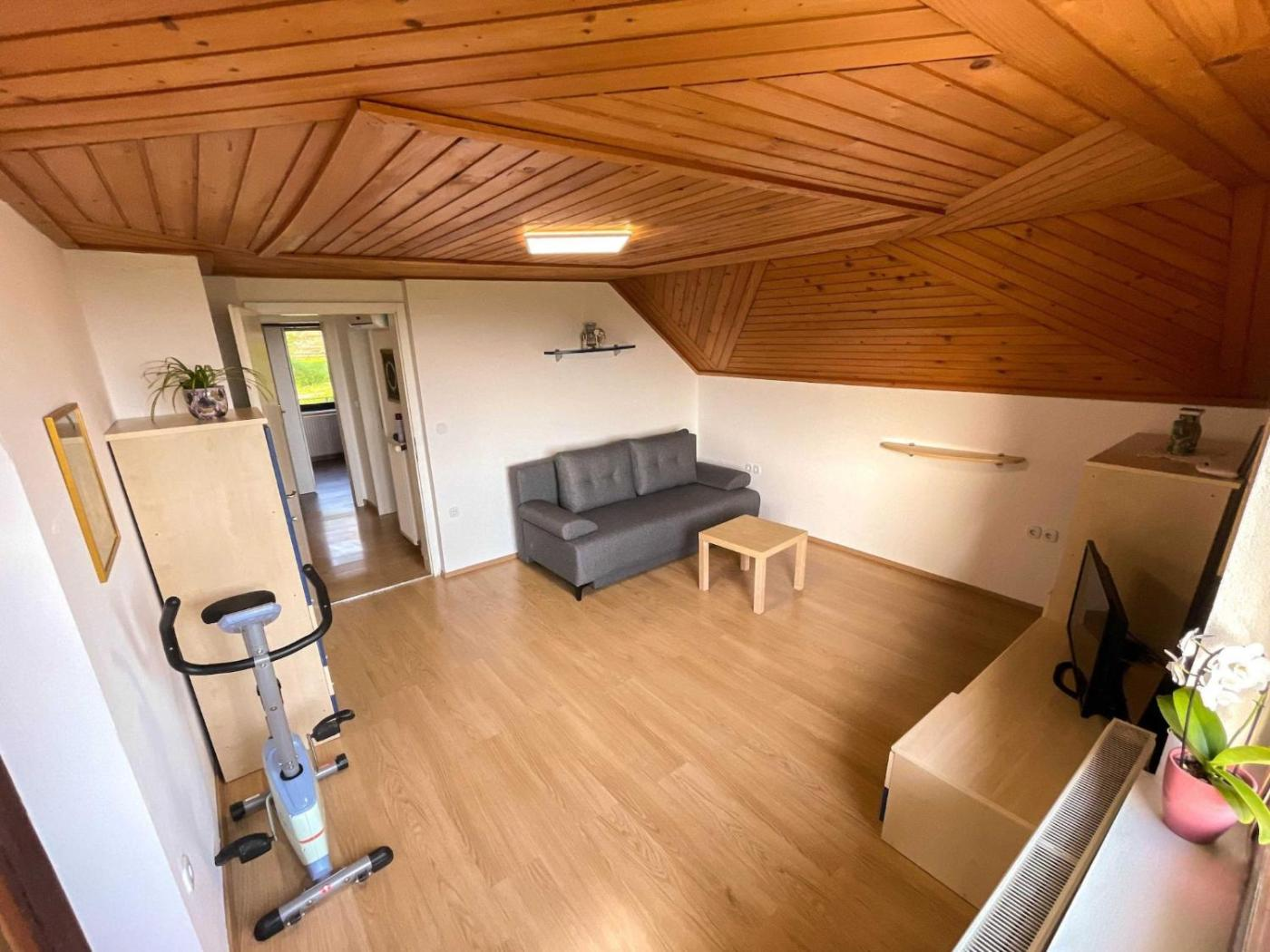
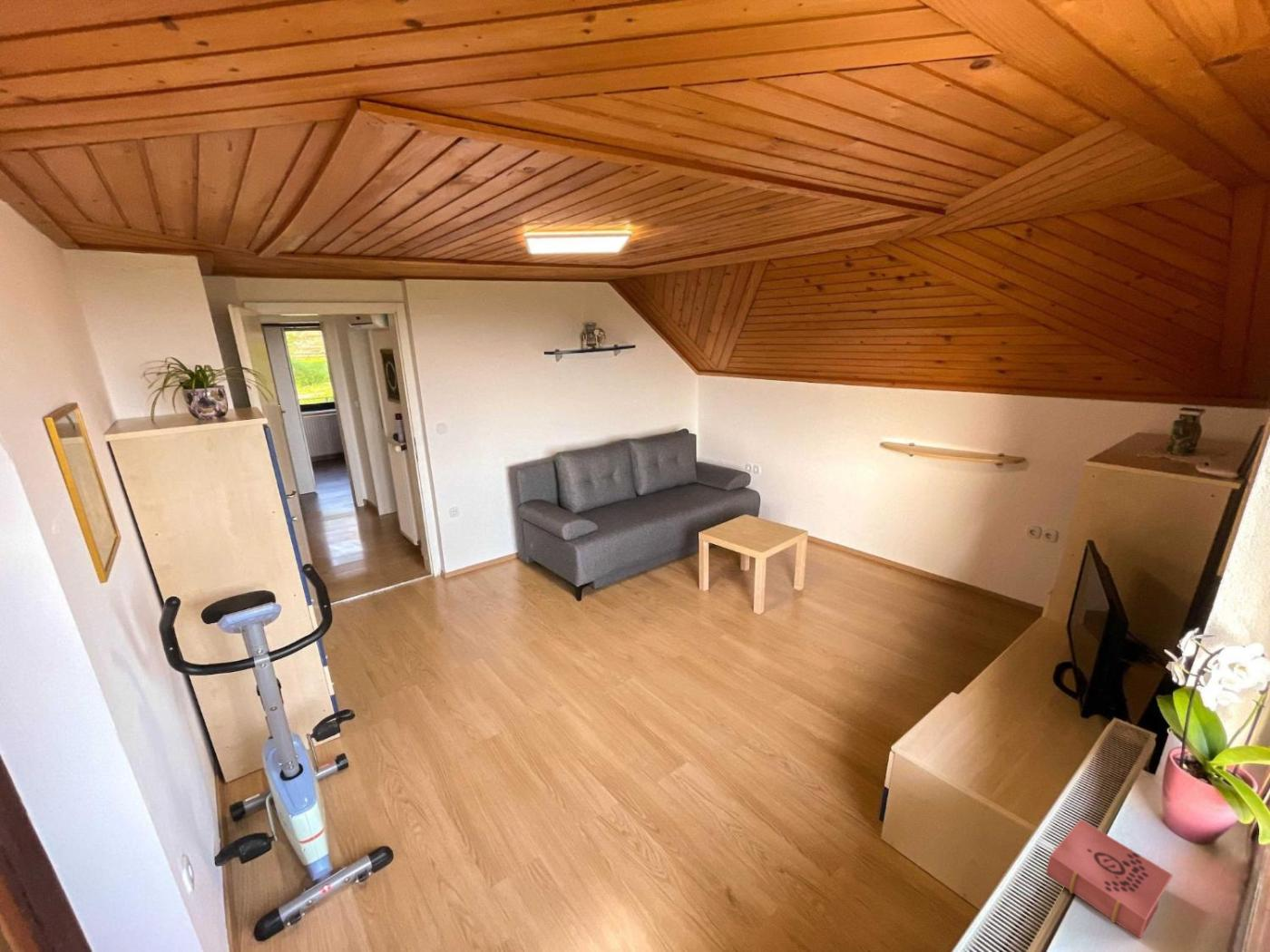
+ book (1107, 875)
